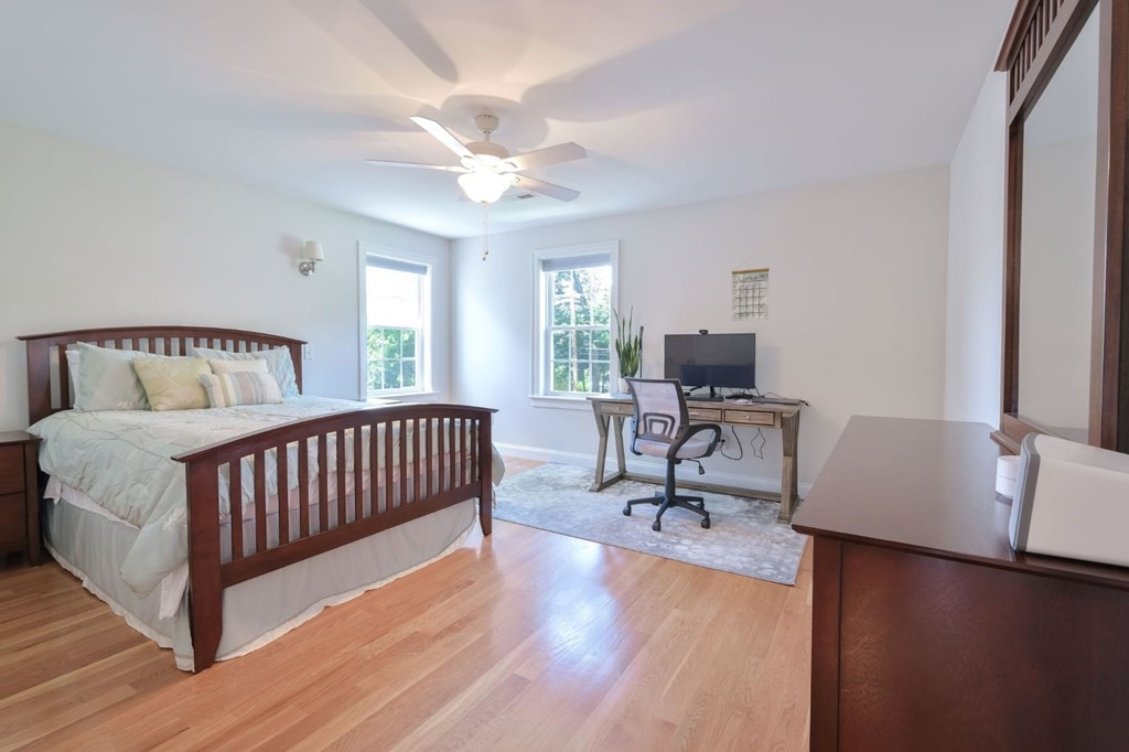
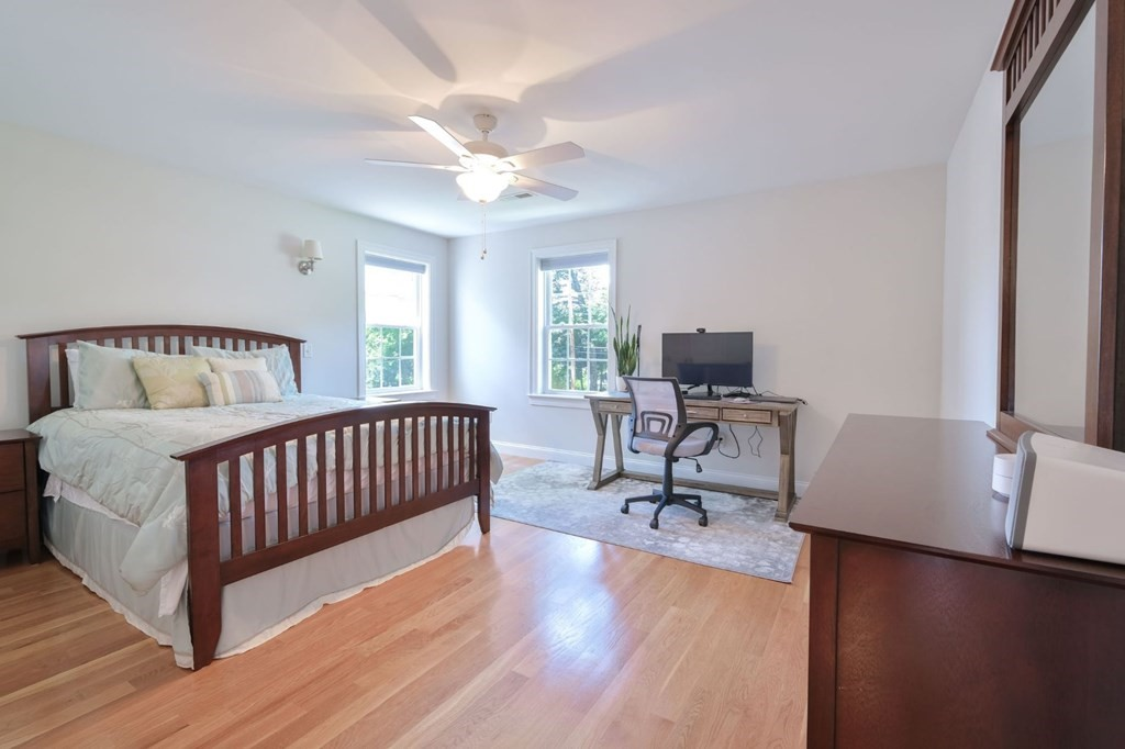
- calendar (750, 289)
